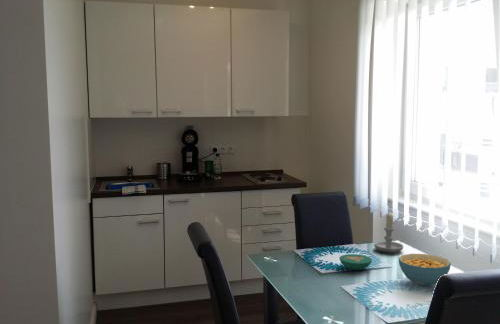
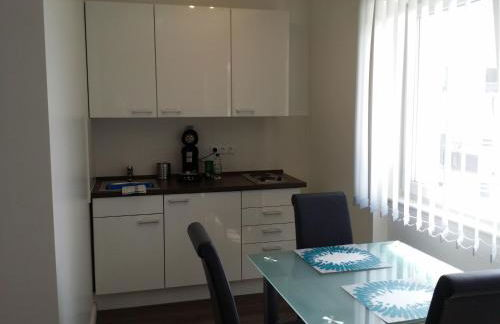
- candle (388, 231)
- bowl (355, 262)
- cereal bowl (423, 272)
